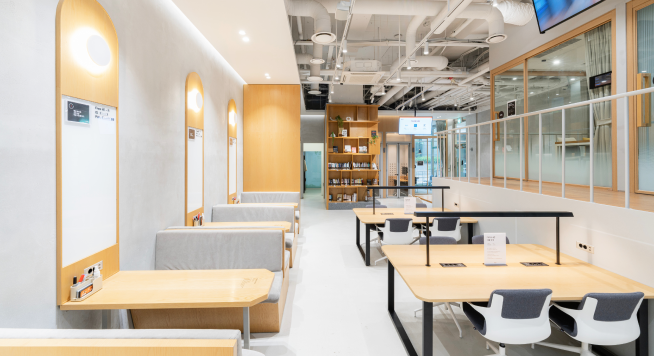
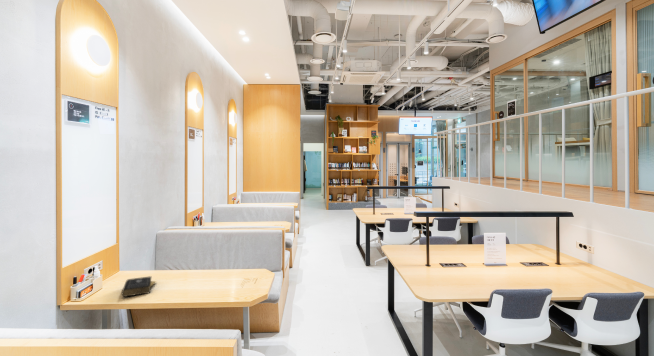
+ book (140, 285)
